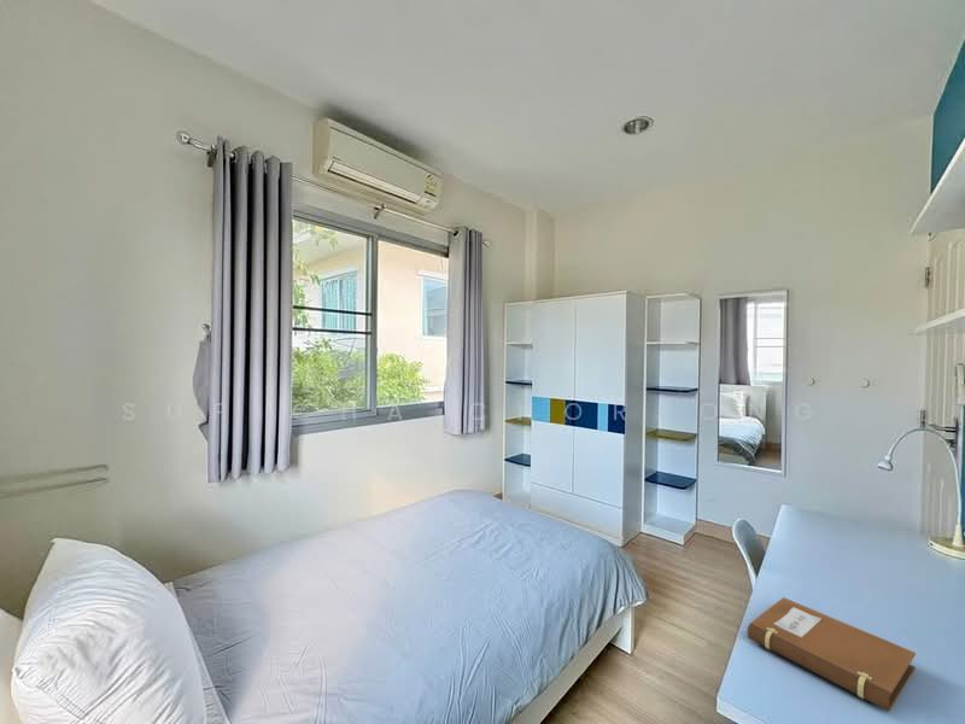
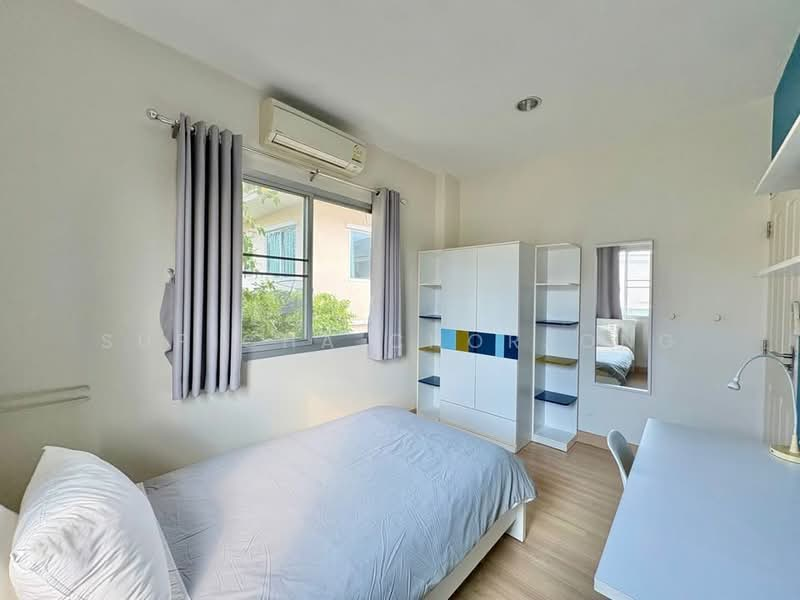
- notebook (823, 643)
